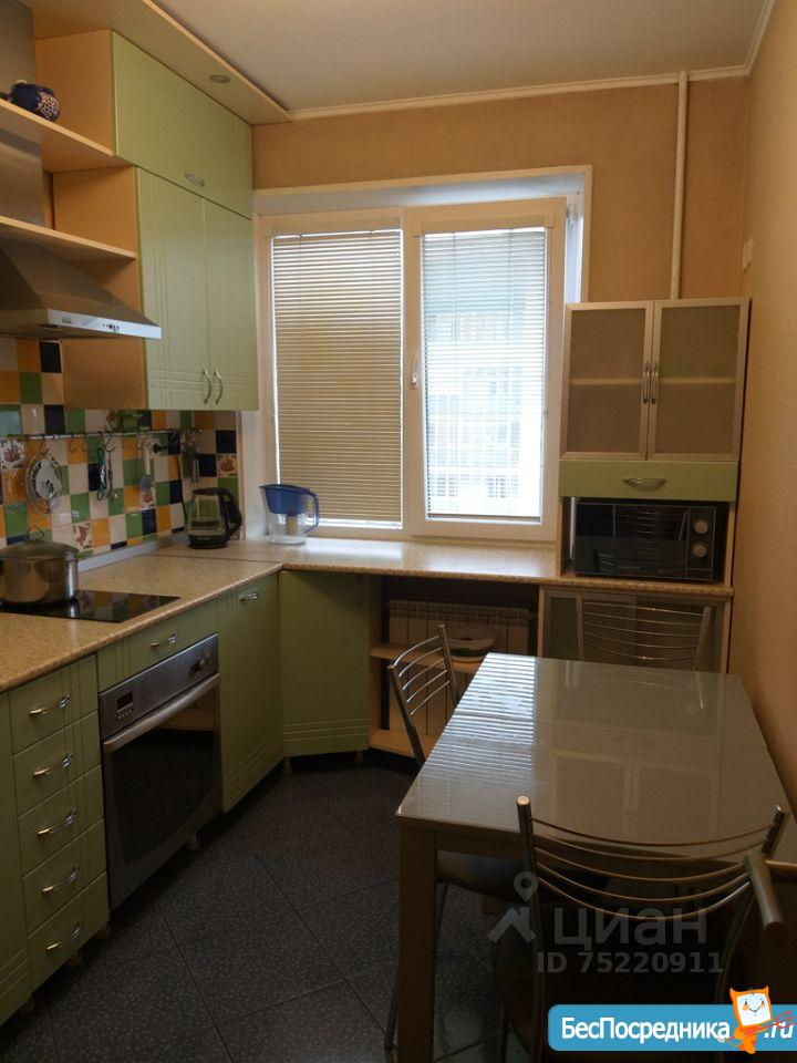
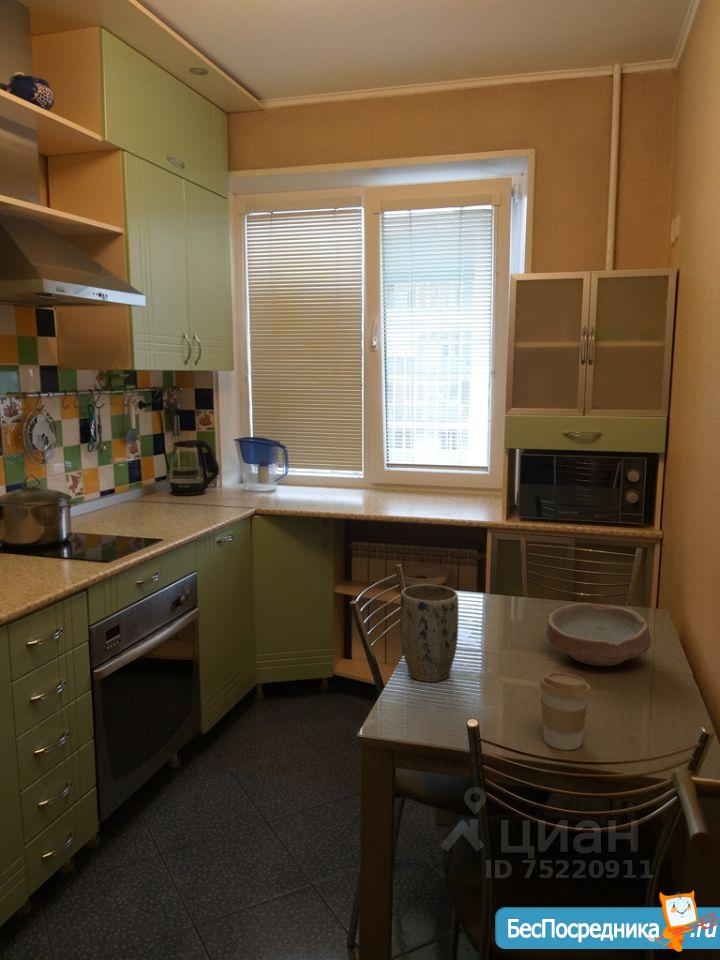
+ coffee cup (563, 708)
+ plant pot (428, 633)
+ bowl (597, 636)
